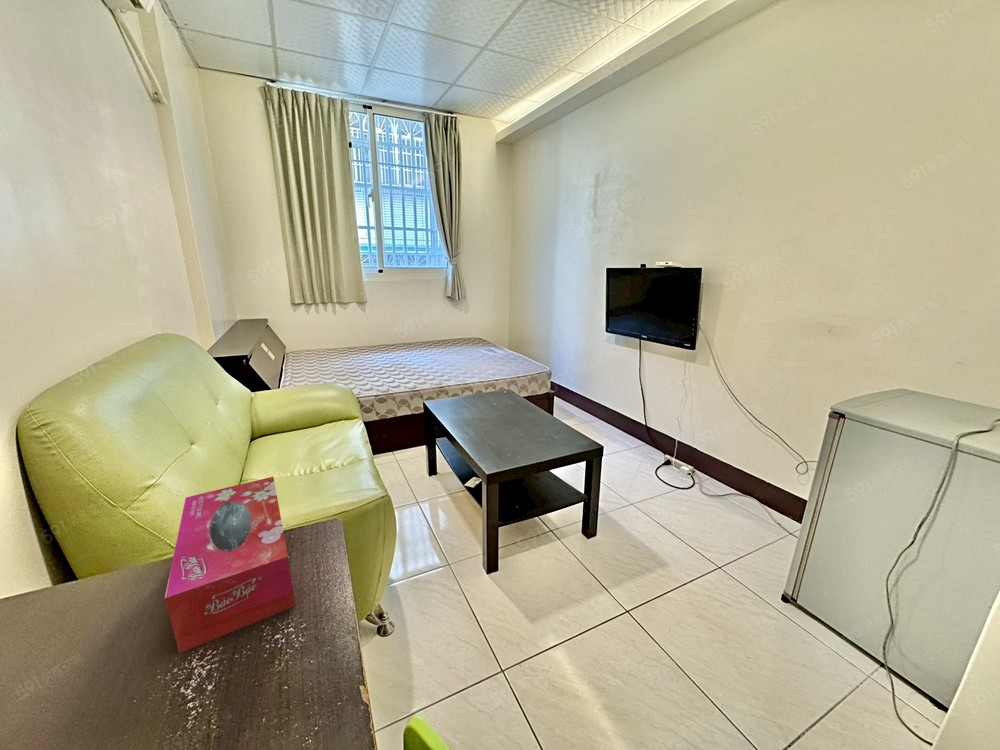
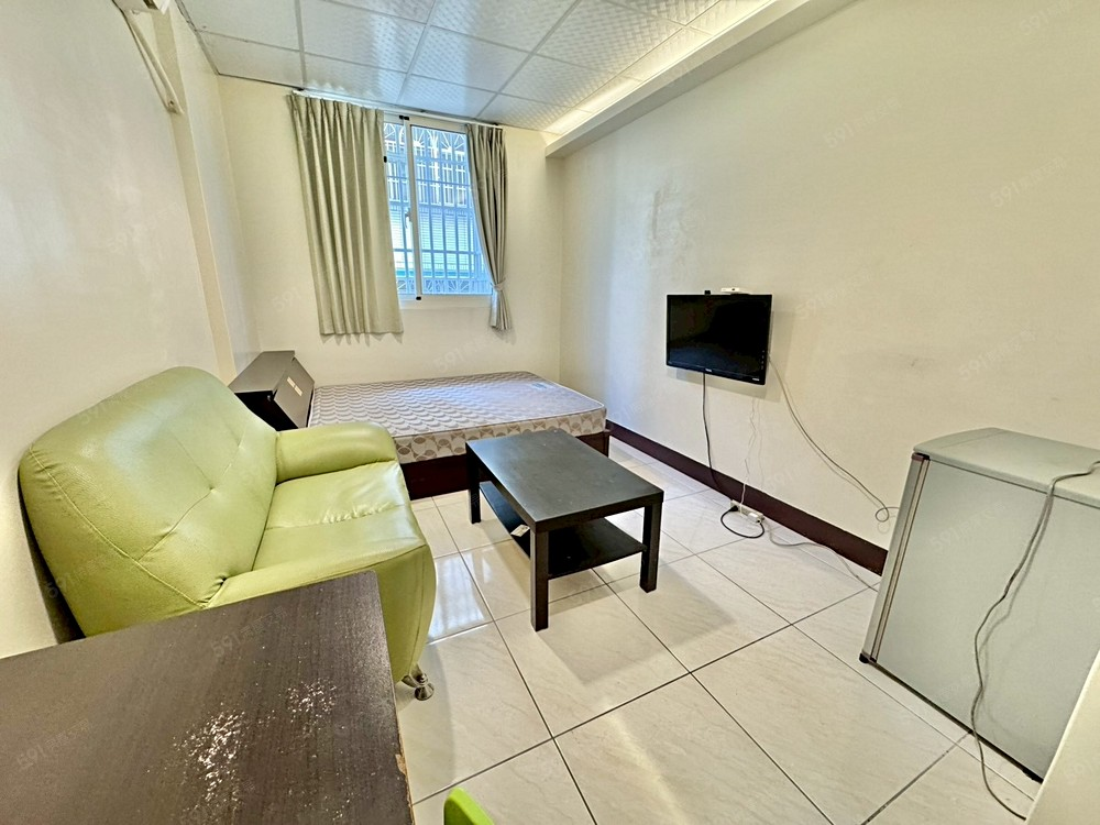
- tissue box (235, 547)
